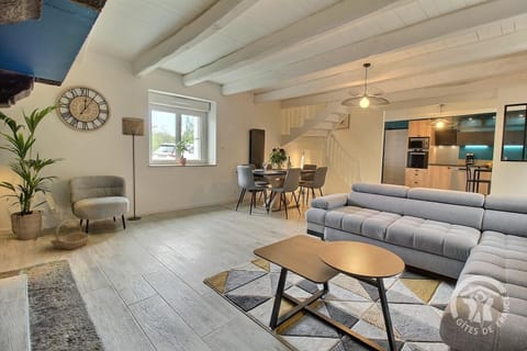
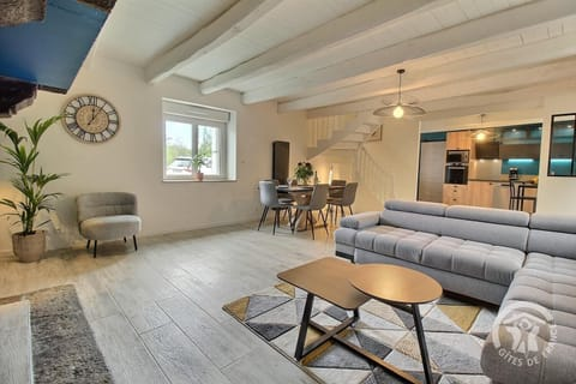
- basket (70, 234)
- floor lamp (133, 169)
